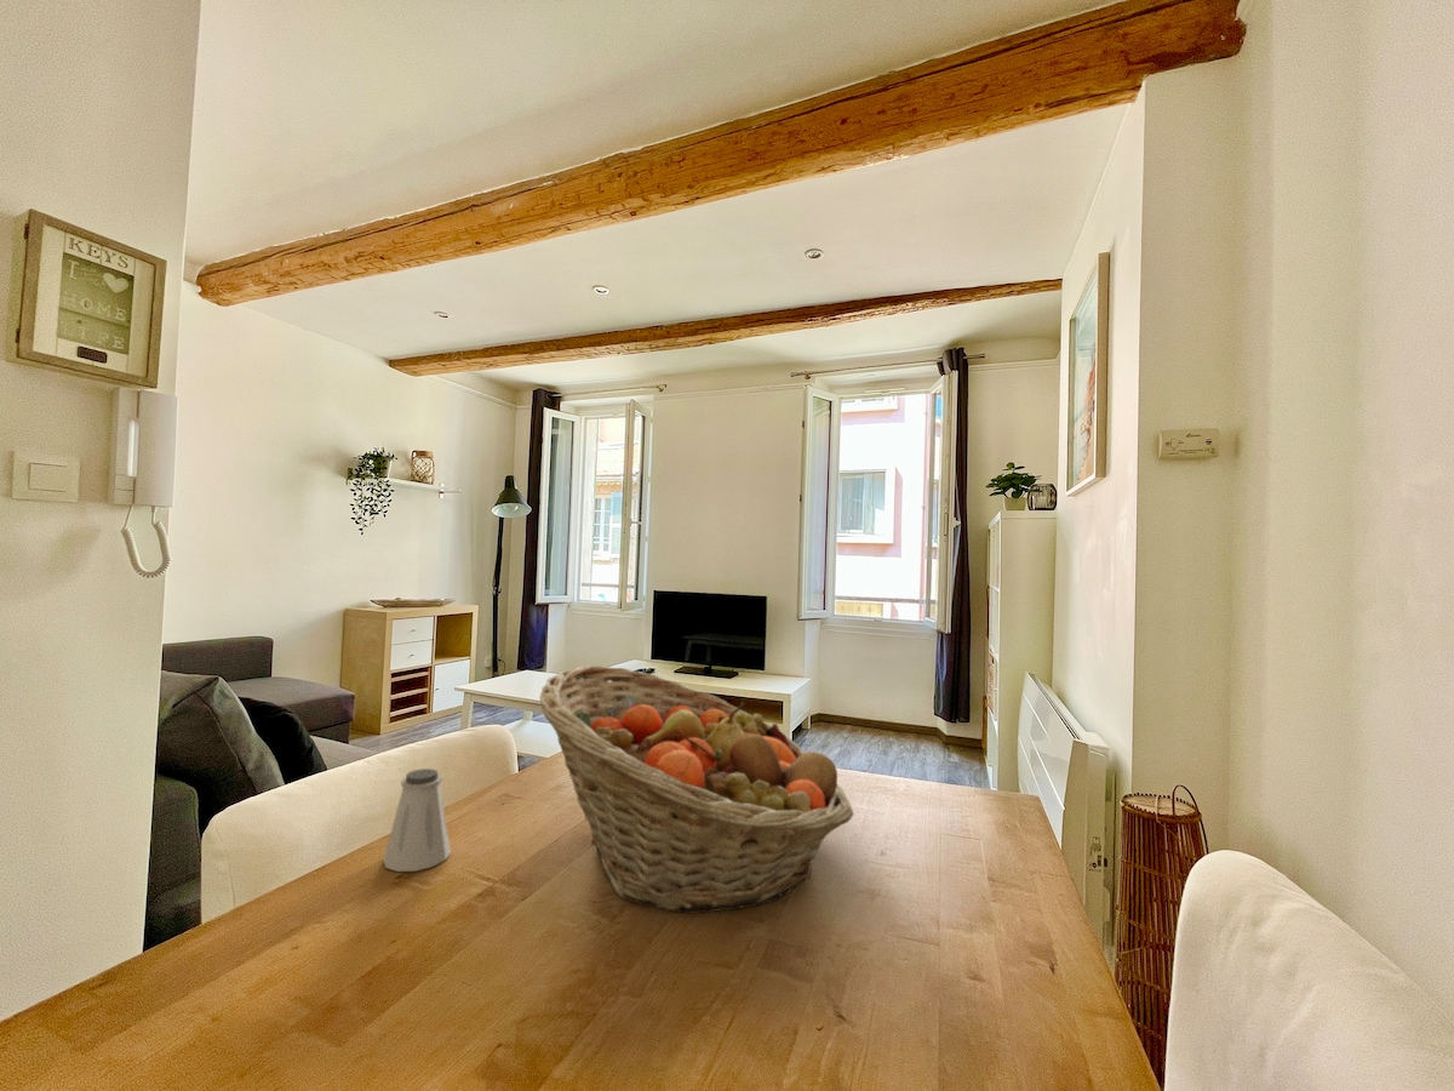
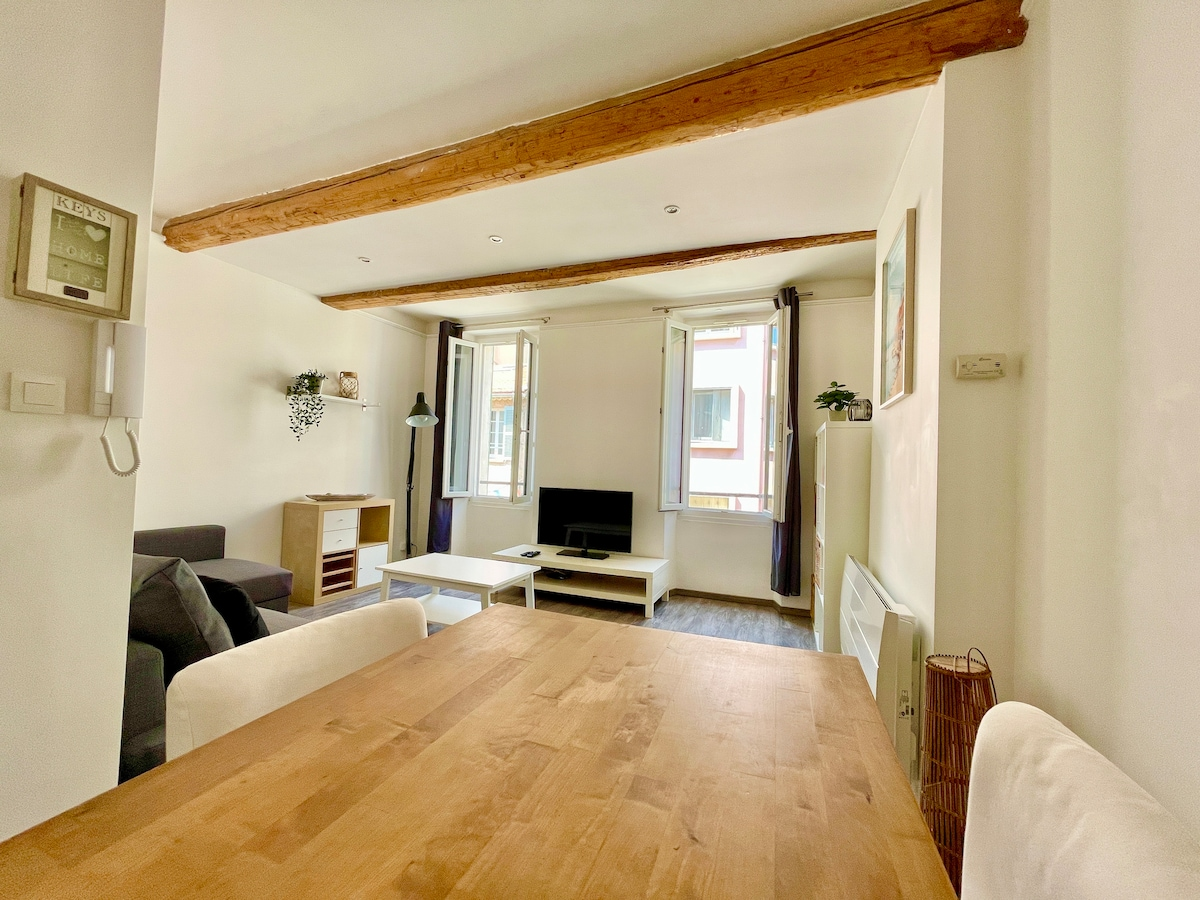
- saltshaker (419, 815)
- fruit basket (692, 760)
